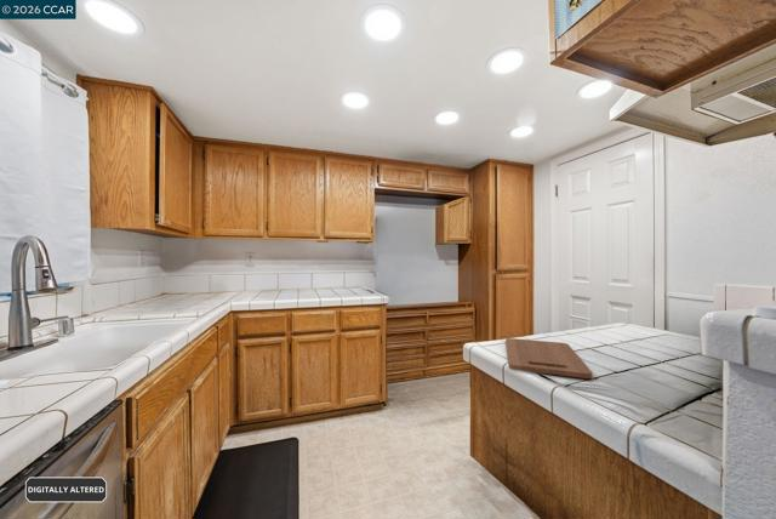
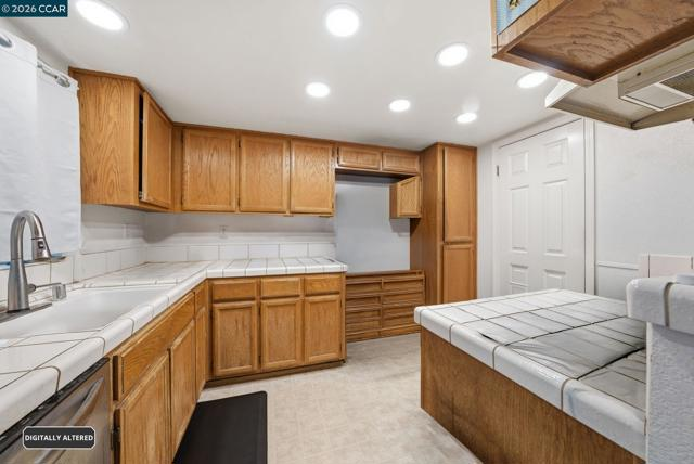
- cutting board (541, 354)
